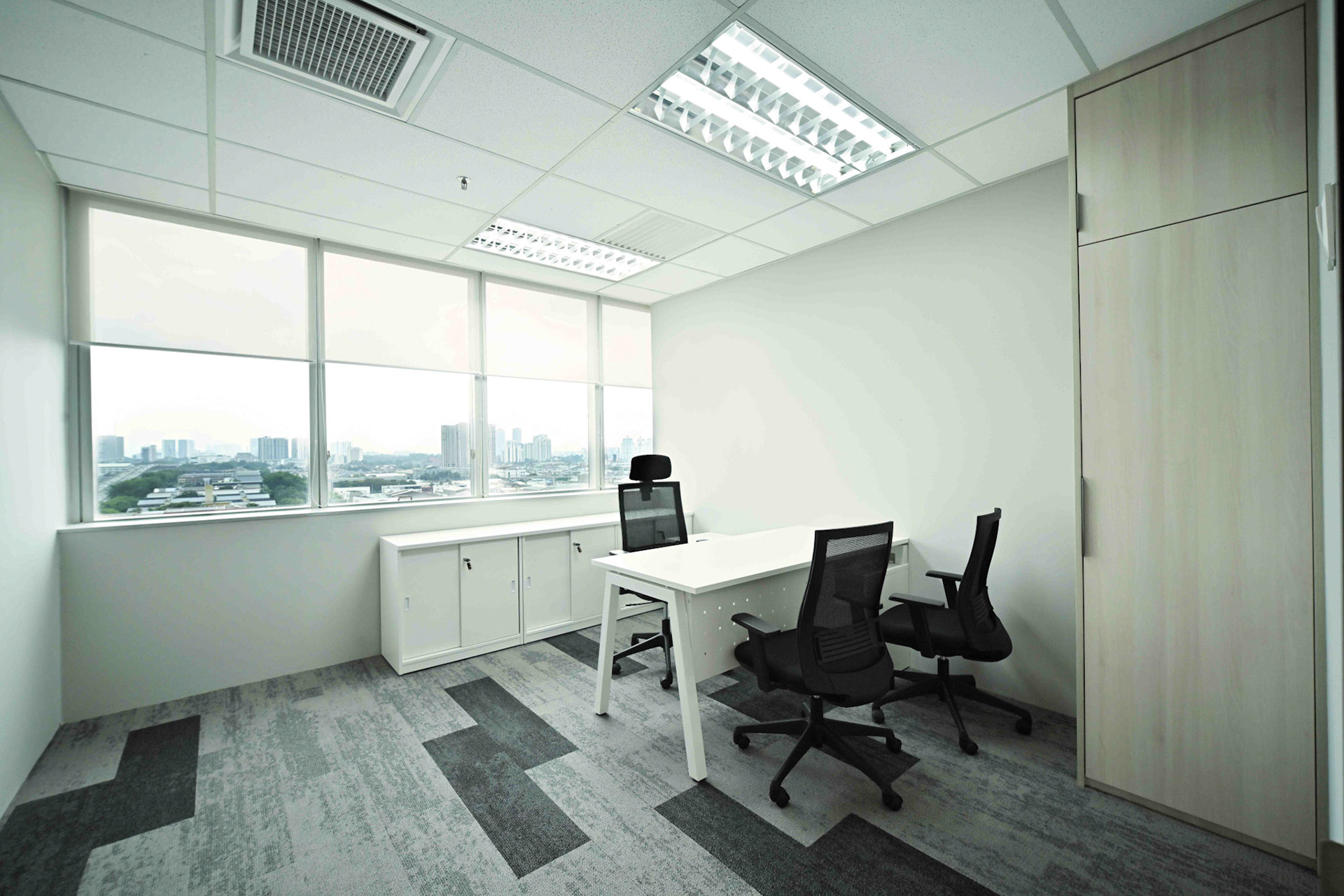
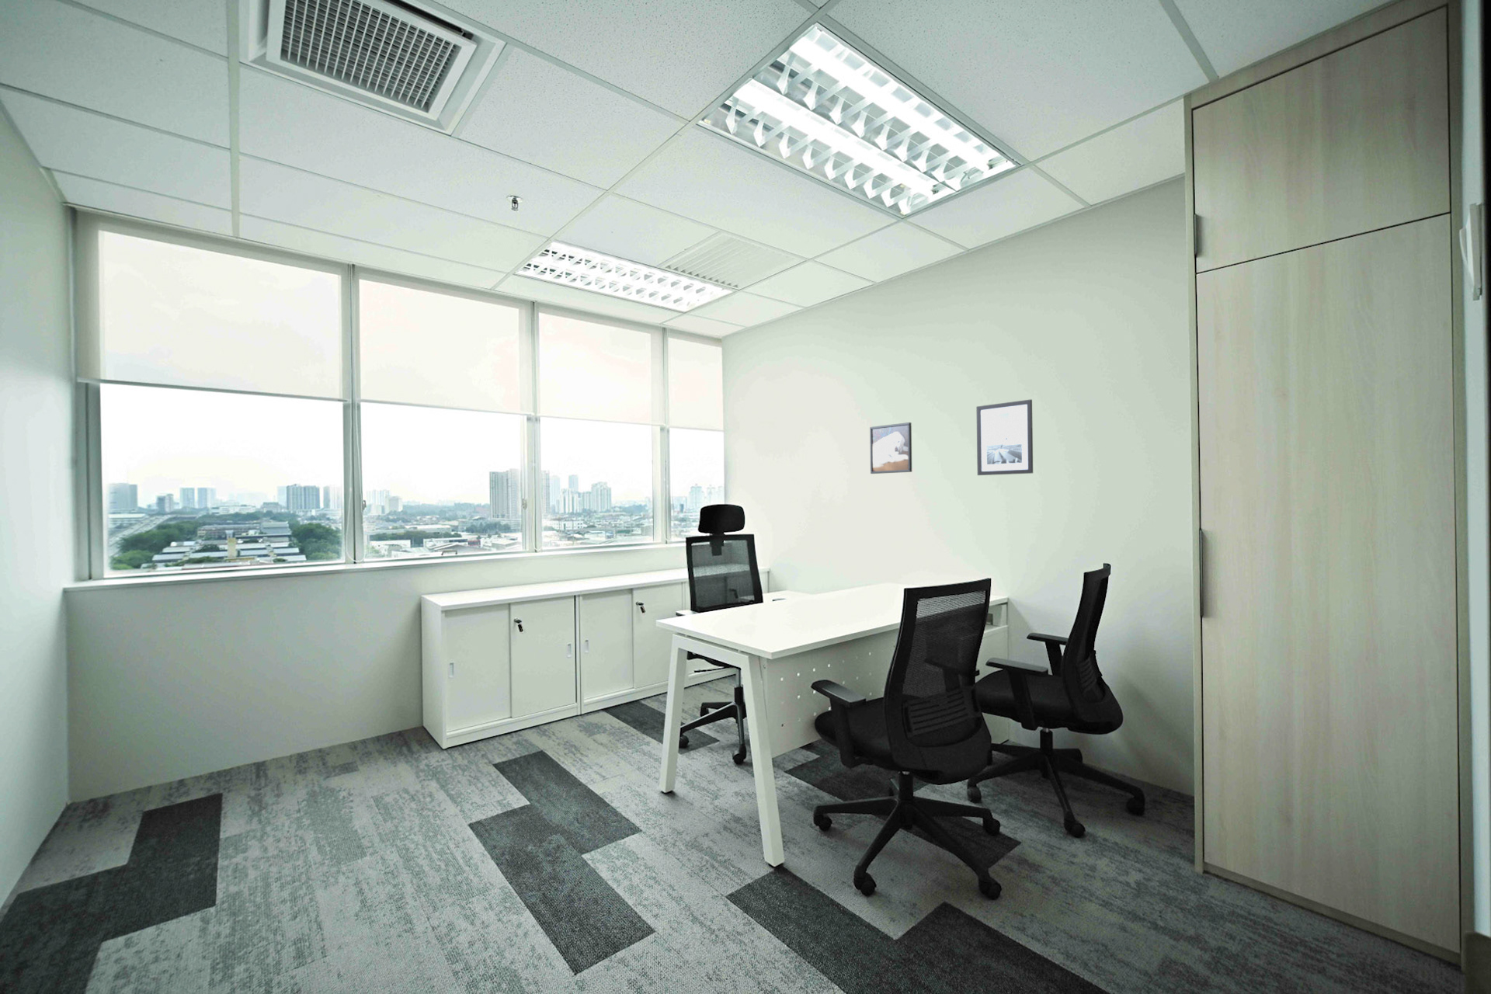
+ wall art (1003, 439)
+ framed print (890, 449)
